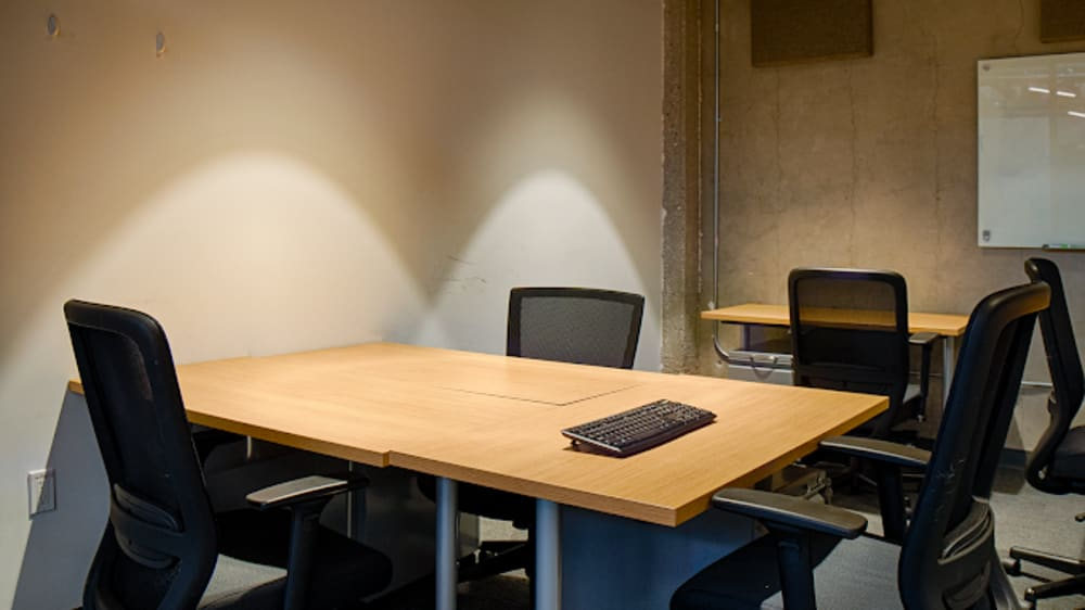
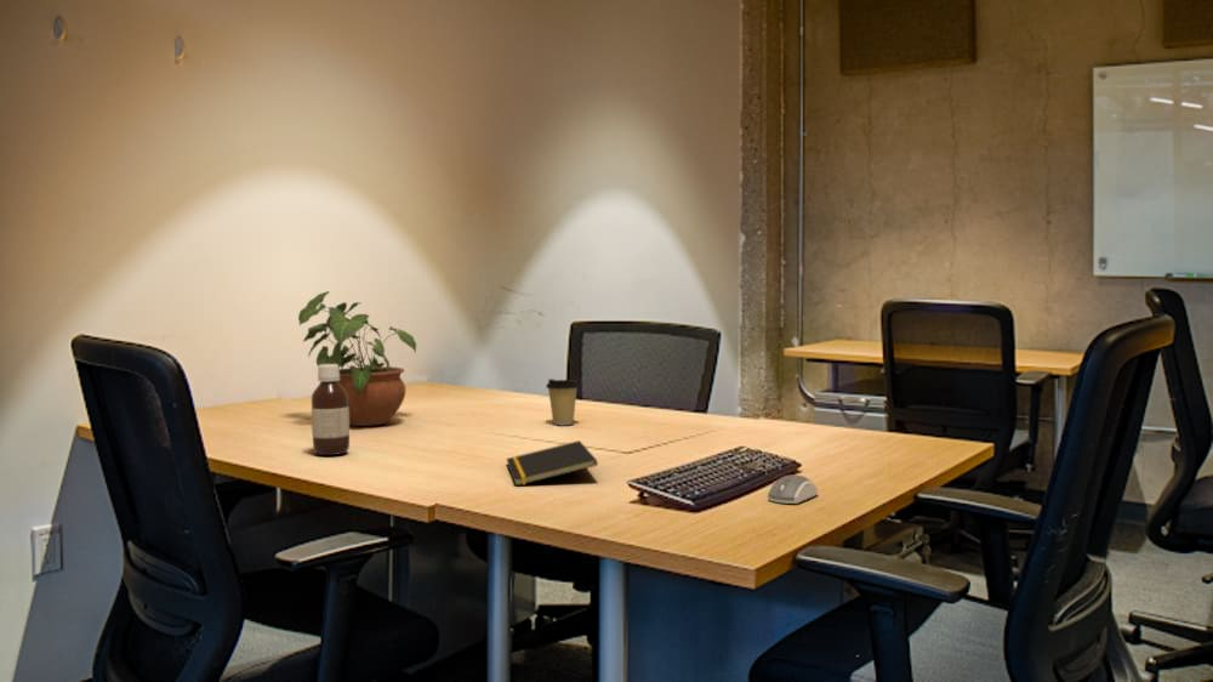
+ bottle (330, 409)
+ computer mouse (793, 485)
+ notepad (549, 461)
+ coffee cup (563, 402)
+ potted plant (349, 357)
